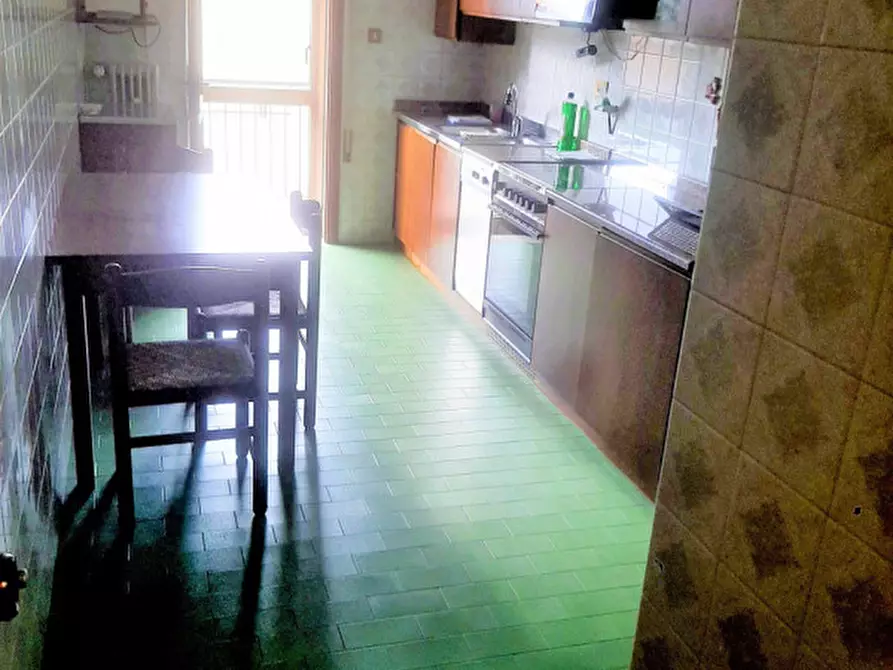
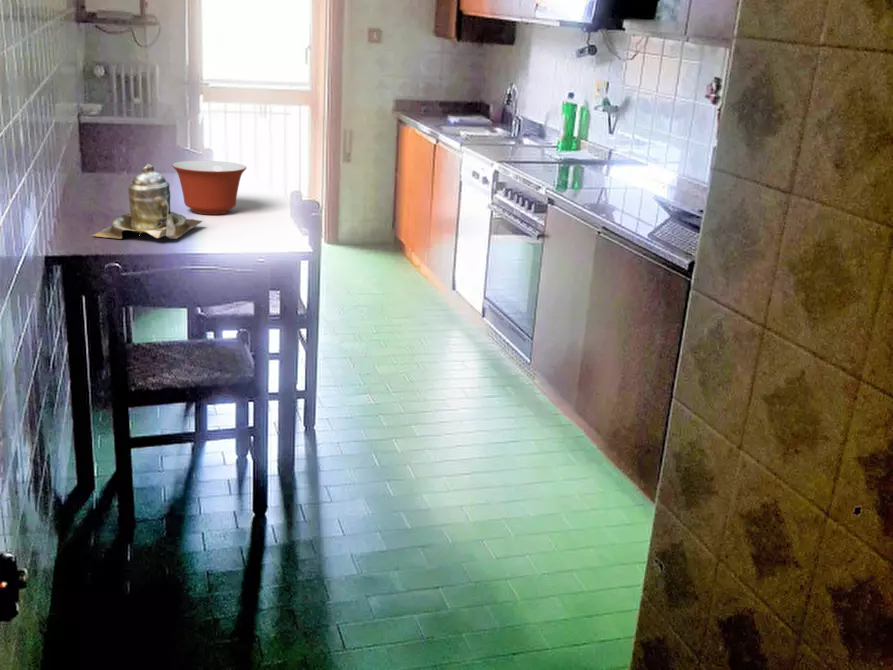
+ mixing bowl (210, 188)
+ teapot (148, 197)
